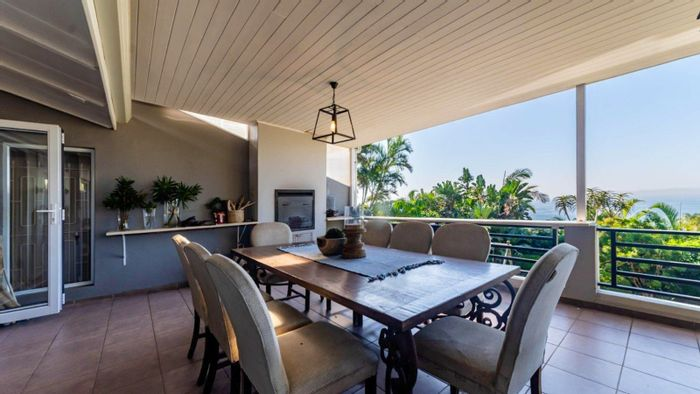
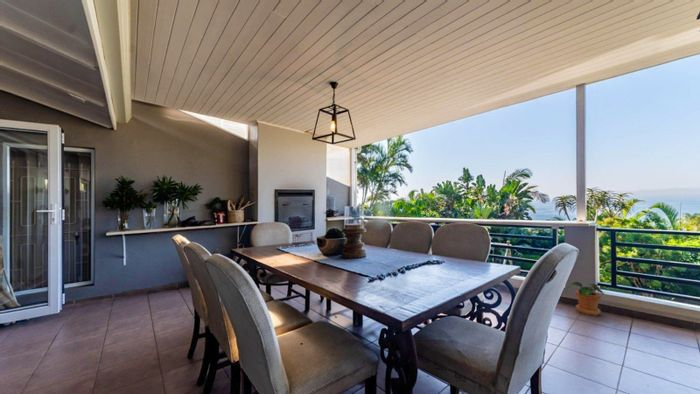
+ potted plant (585, 298)
